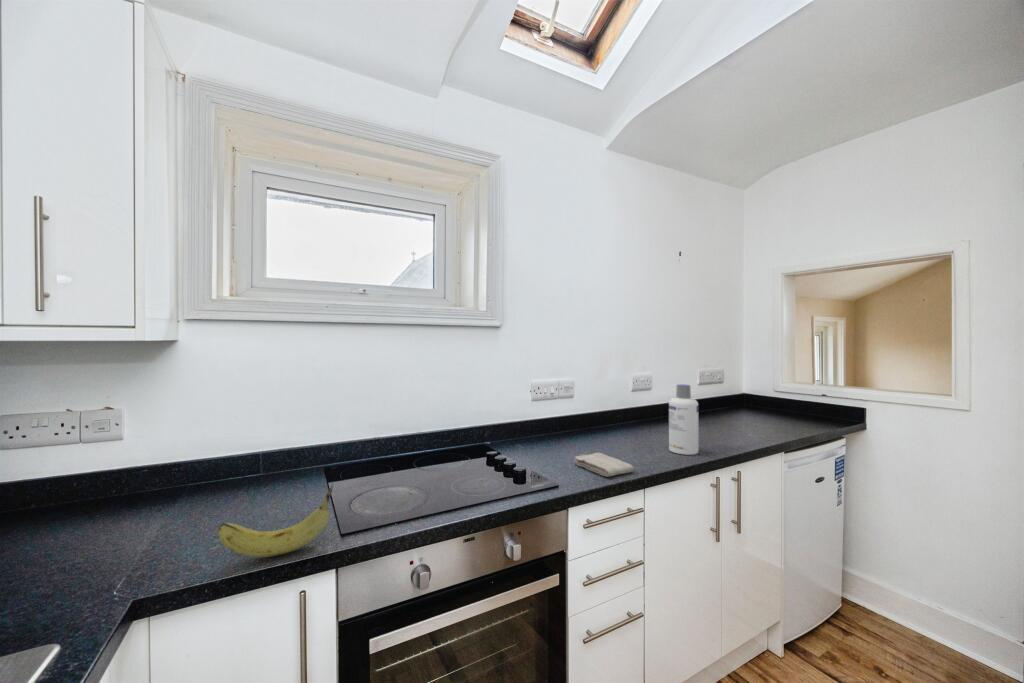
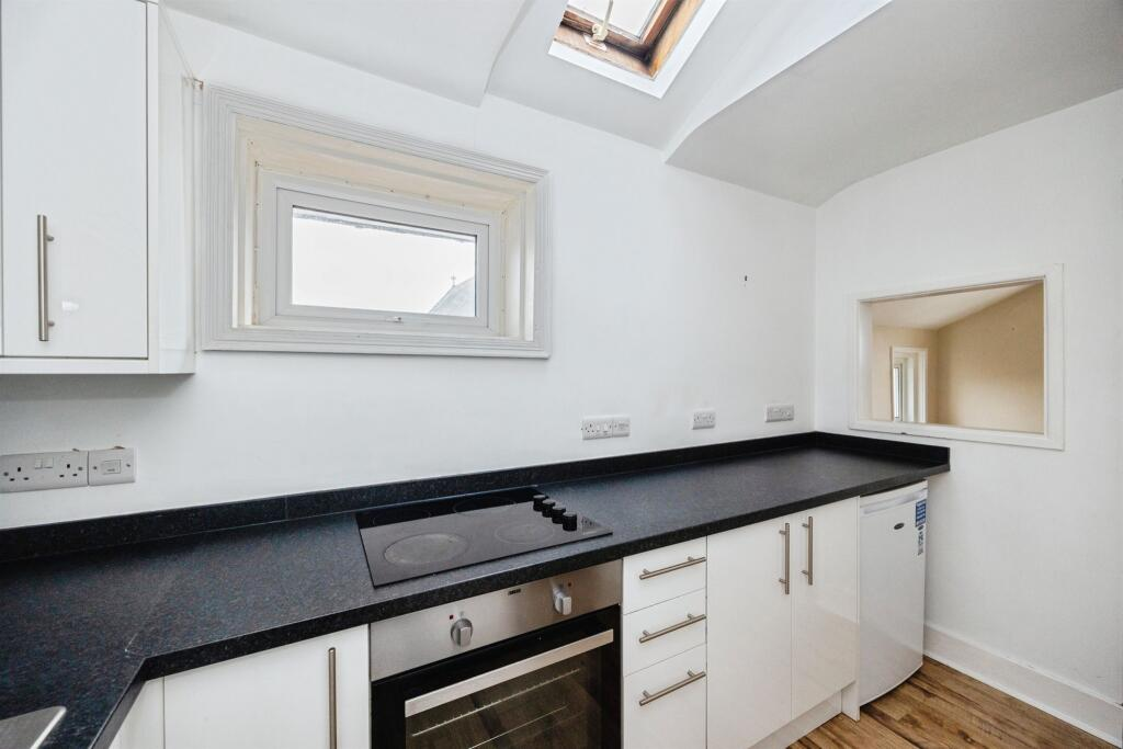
- fruit (281, 529)
- washcloth (602, 463)
- screw cap bottle (683, 418)
